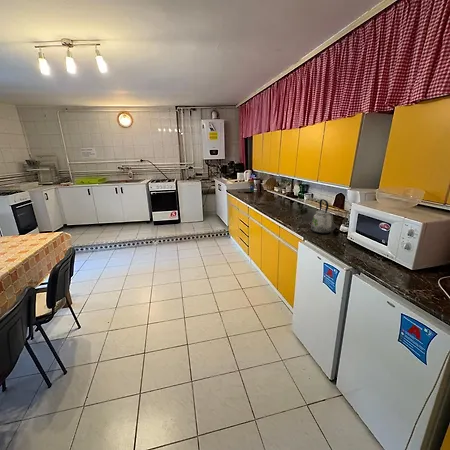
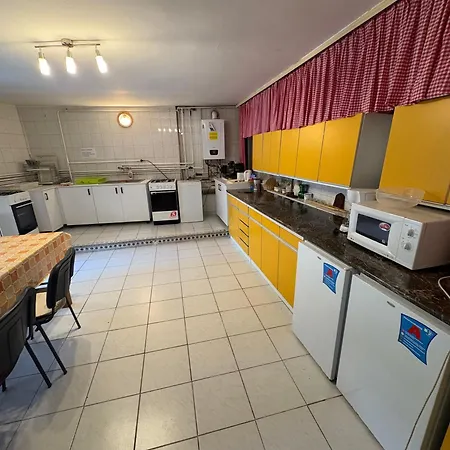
- kettle (321, 215)
